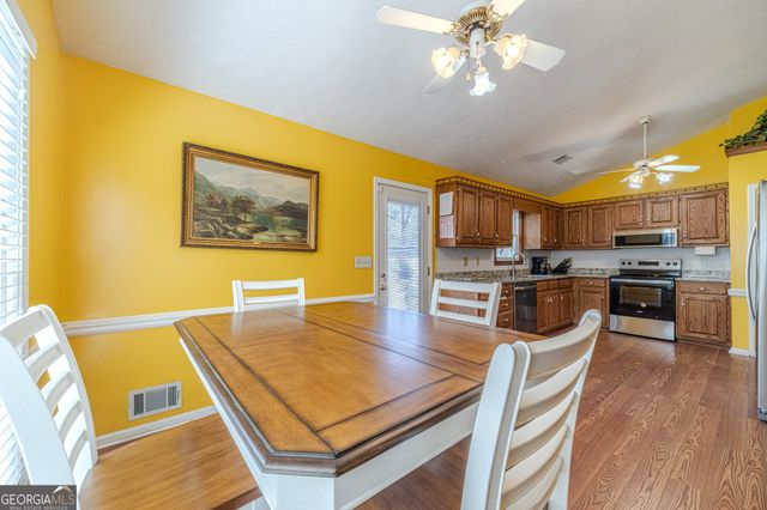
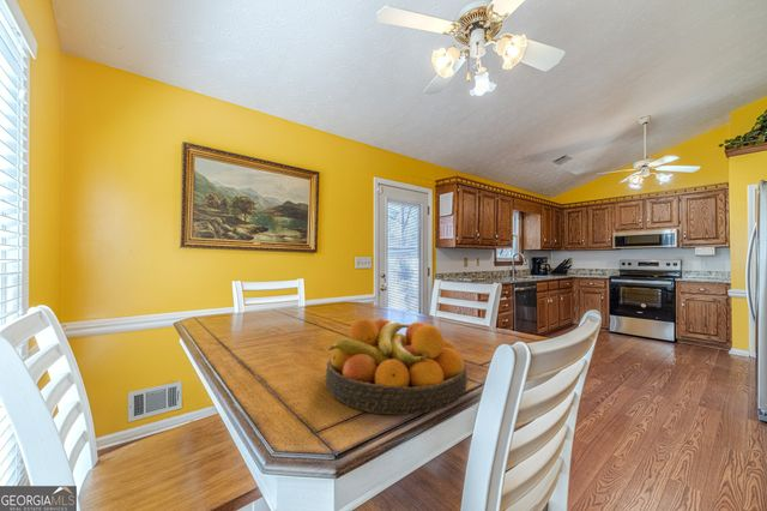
+ fruit bowl (395, 349)
